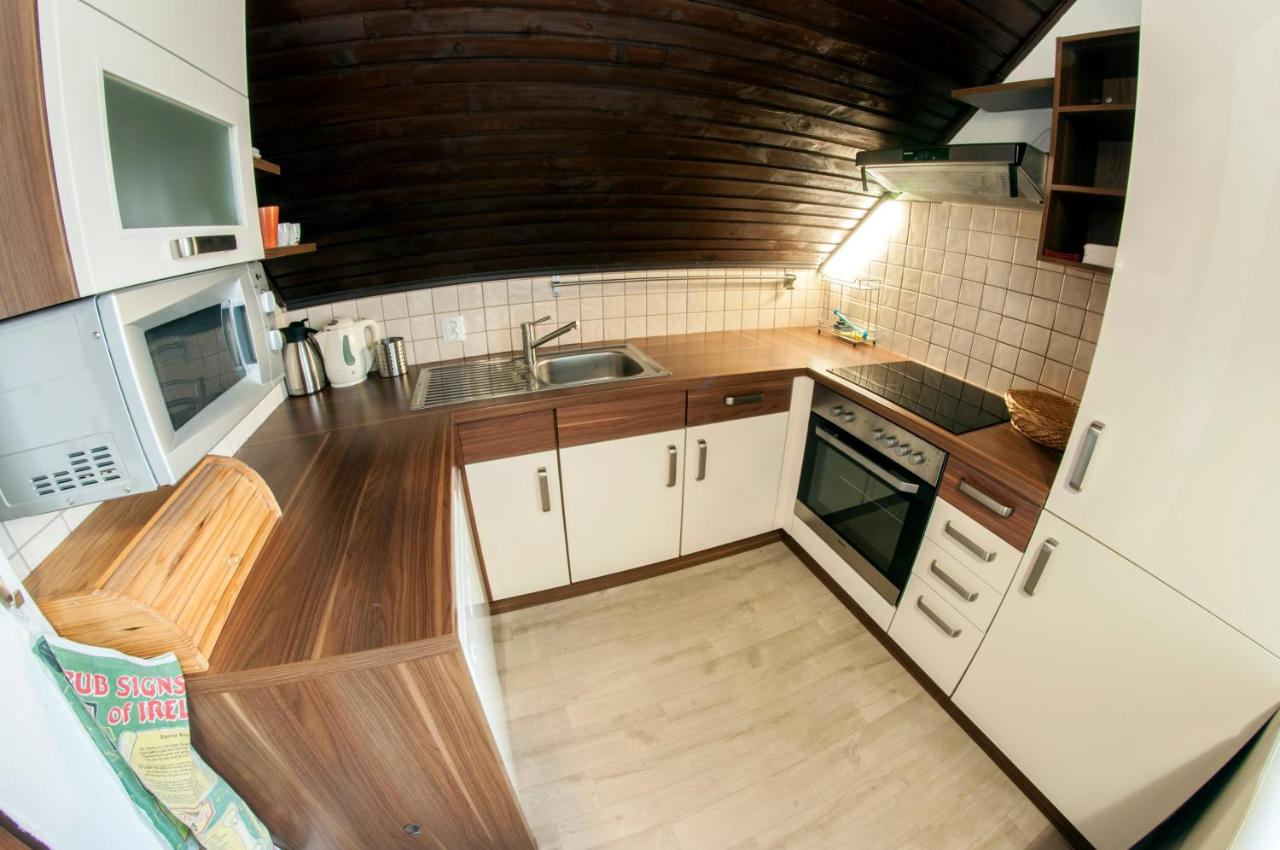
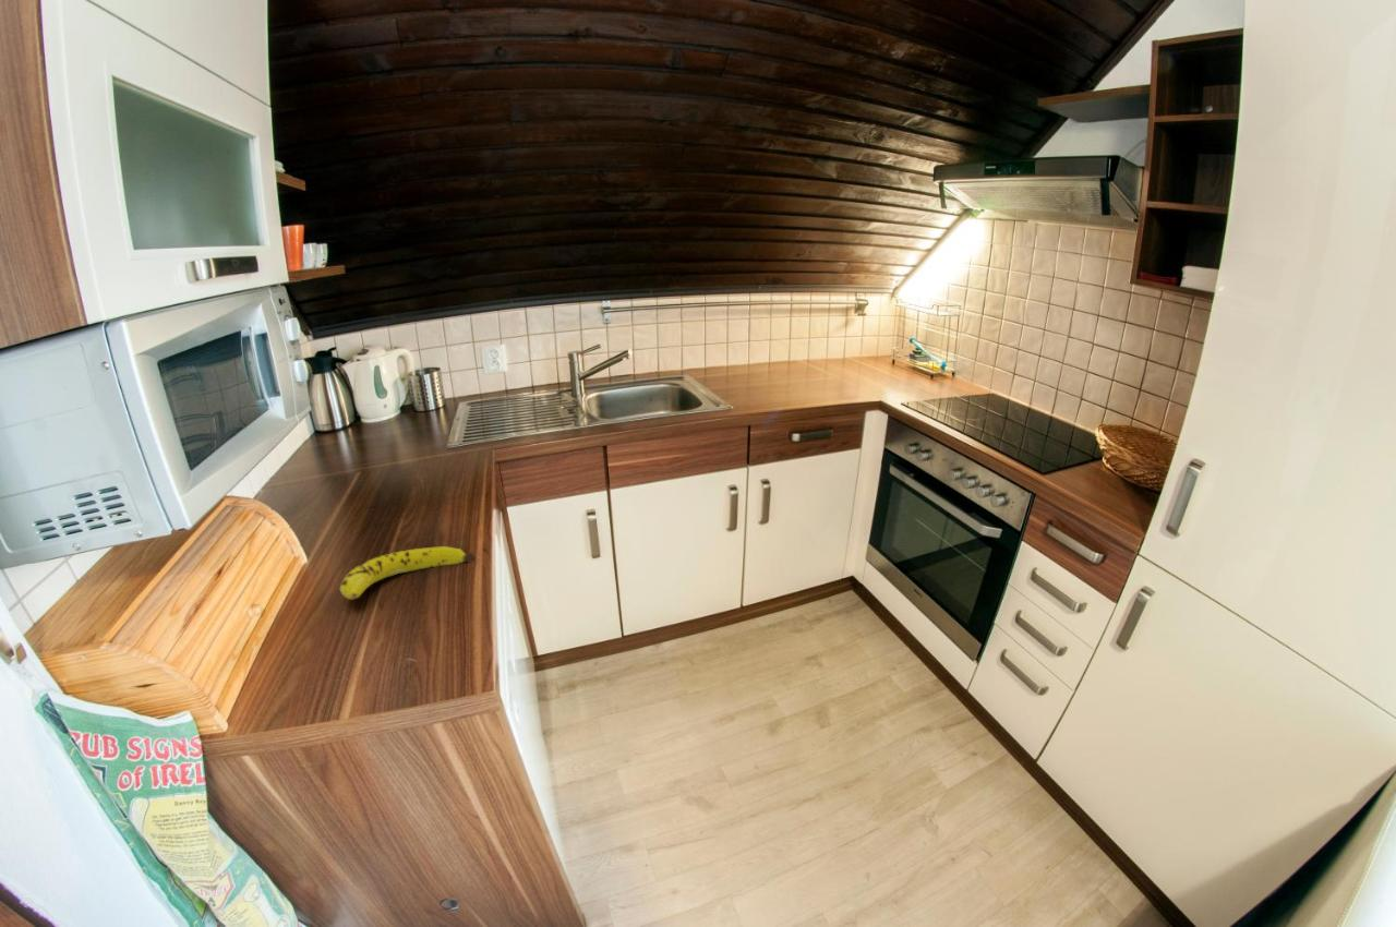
+ fruit (410, 570)
